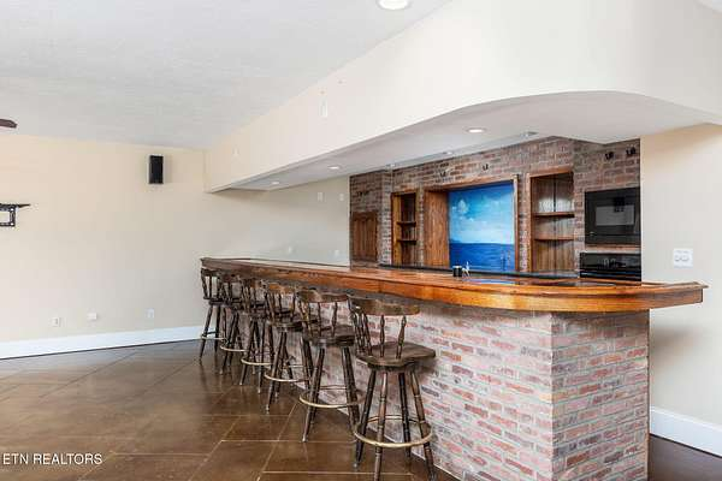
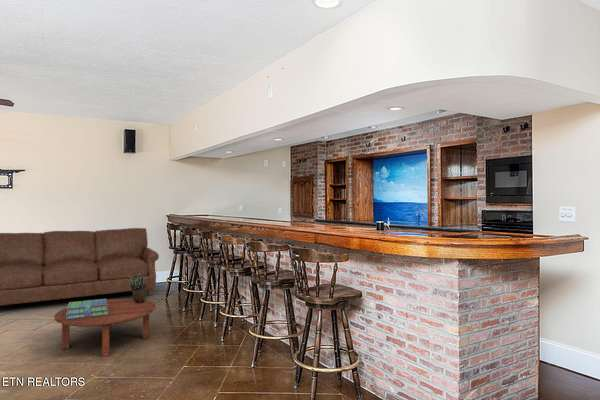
+ coffee table (107, 326)
+ sofa (71, 265)
+ stack of books (87, 307)
+ potted plant (138, 285)
